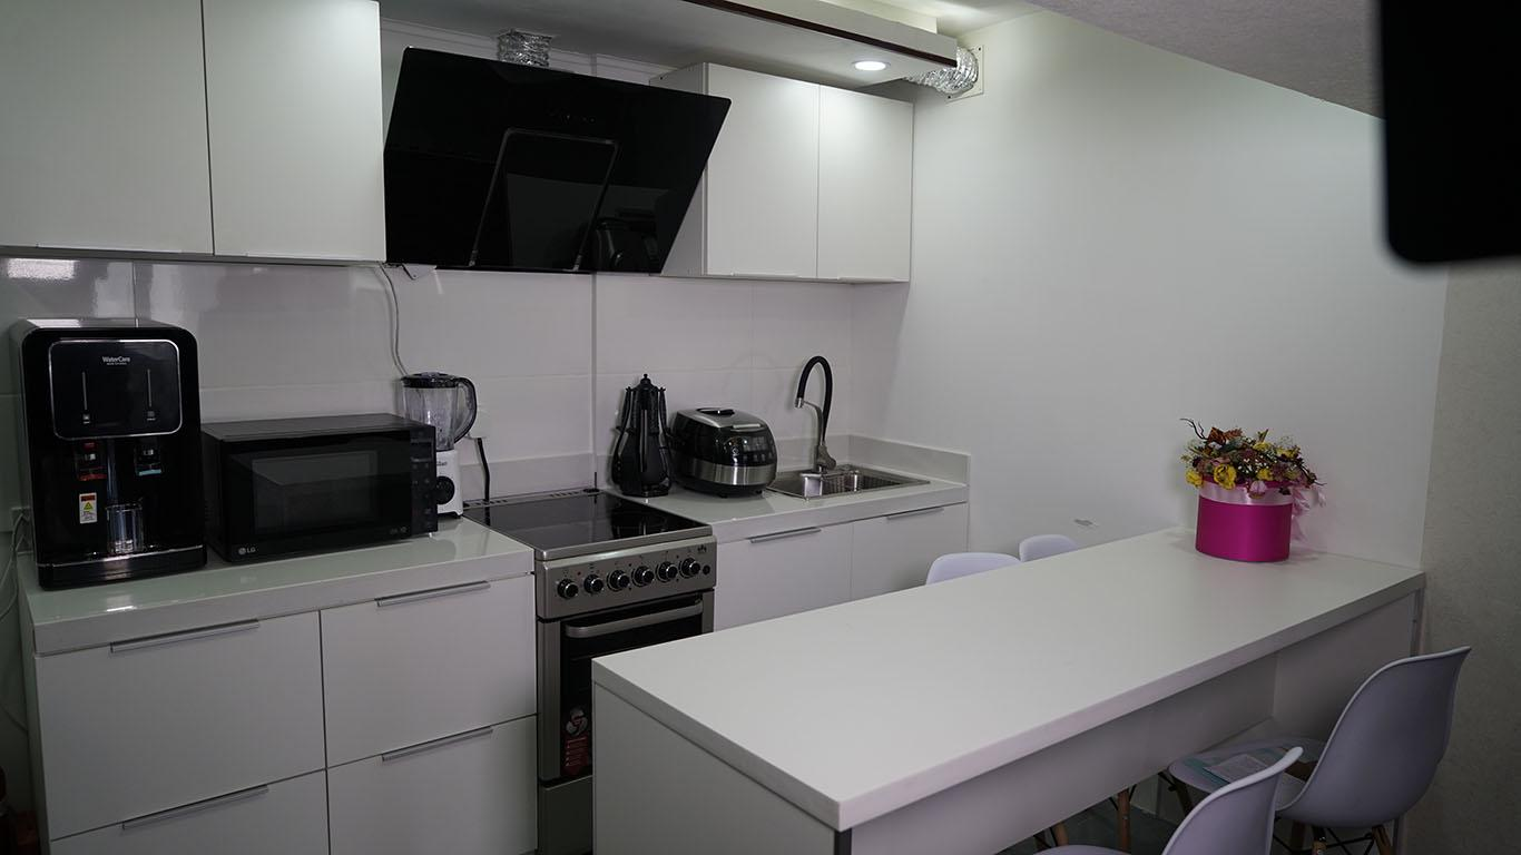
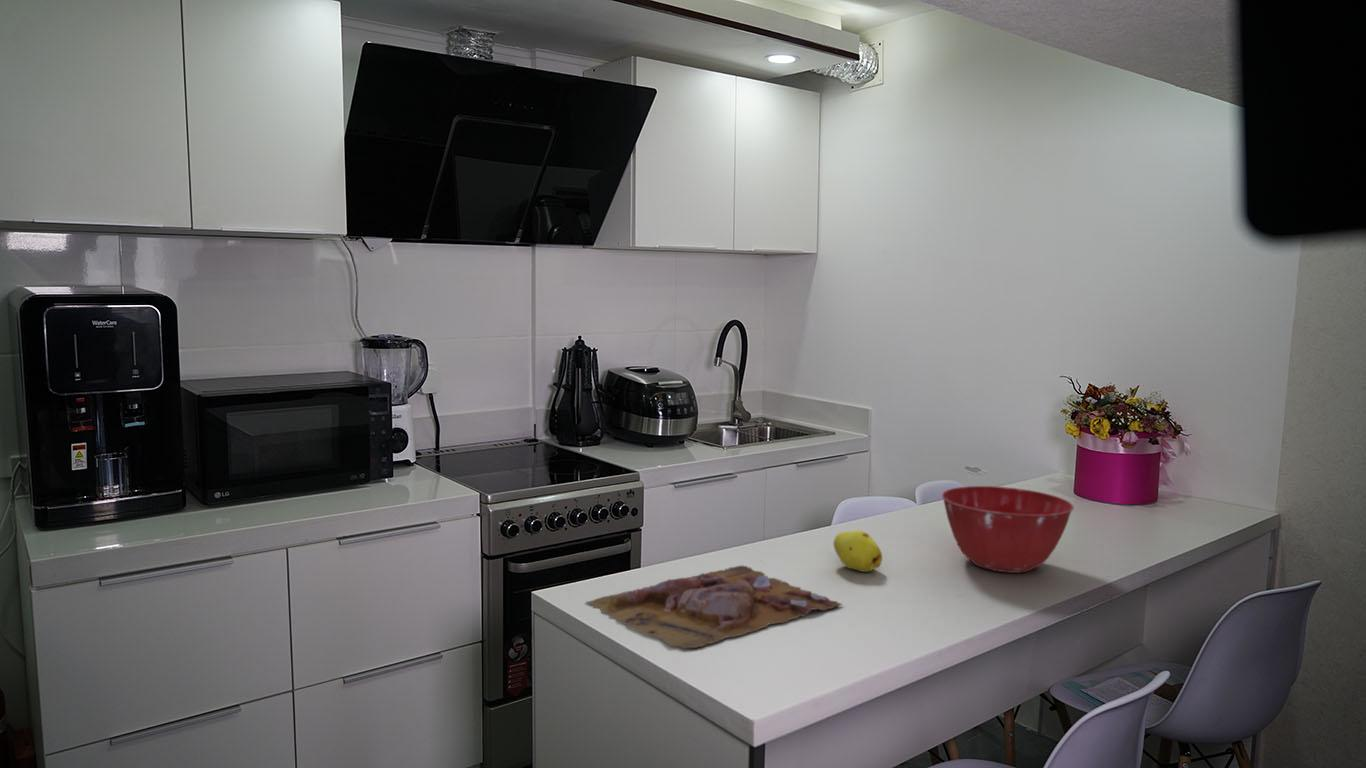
+ fruit (856, 549)
+ cutting board (714, 589)
+ mixing bowl (1004, 531)
